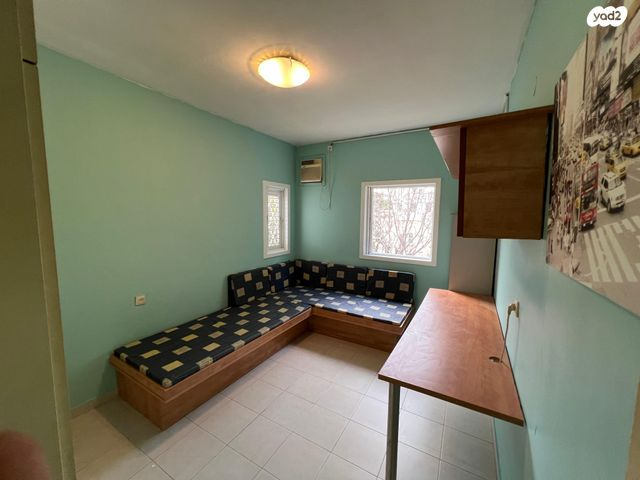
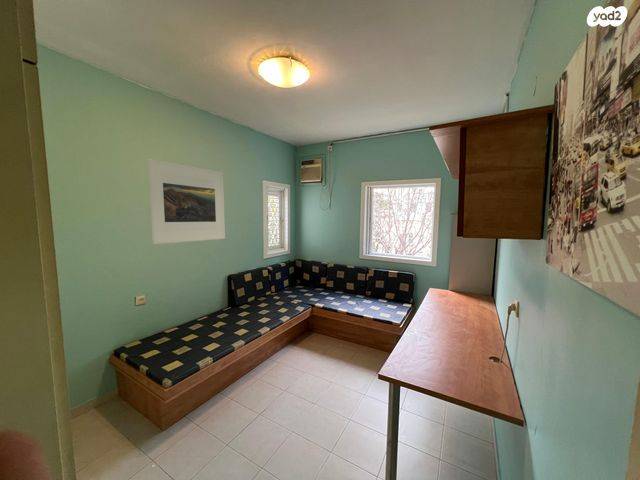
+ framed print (191, 204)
